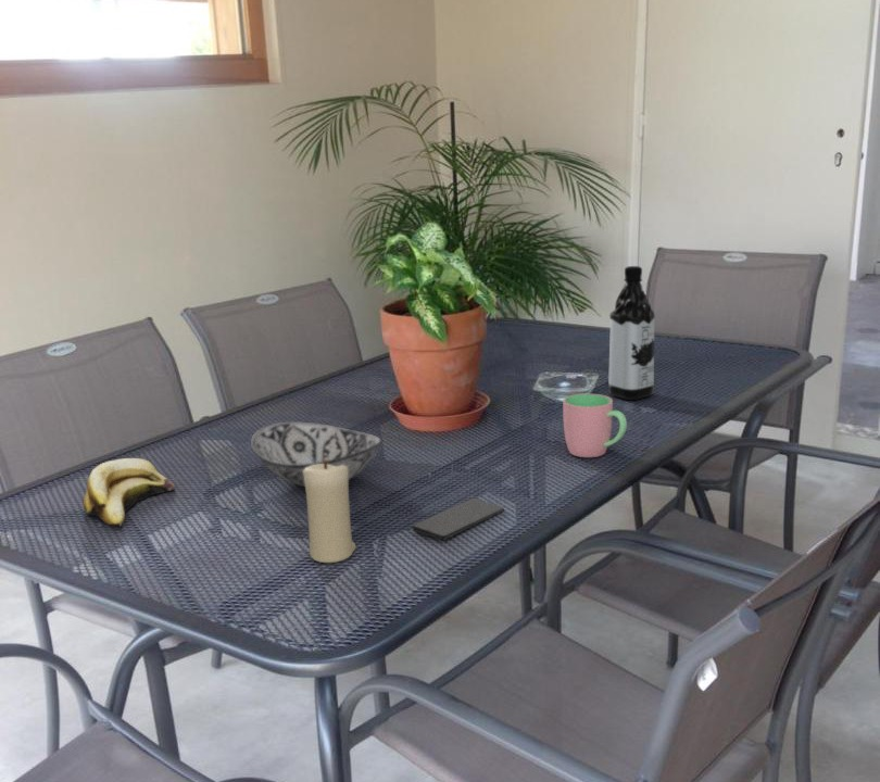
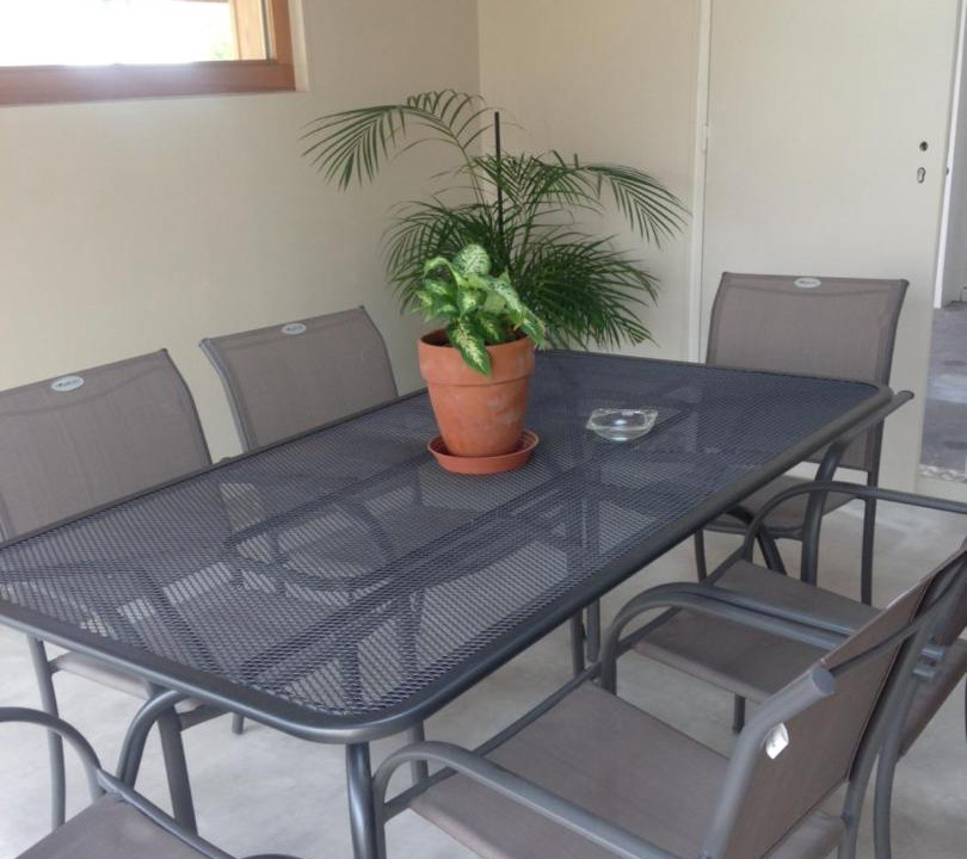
- decorative bowl (316, 458)
- candle (329, 506)
- banana (129, 484)
- water bottle (631, 331)
- cup (594, 427)
- smartphone (458, 518)
